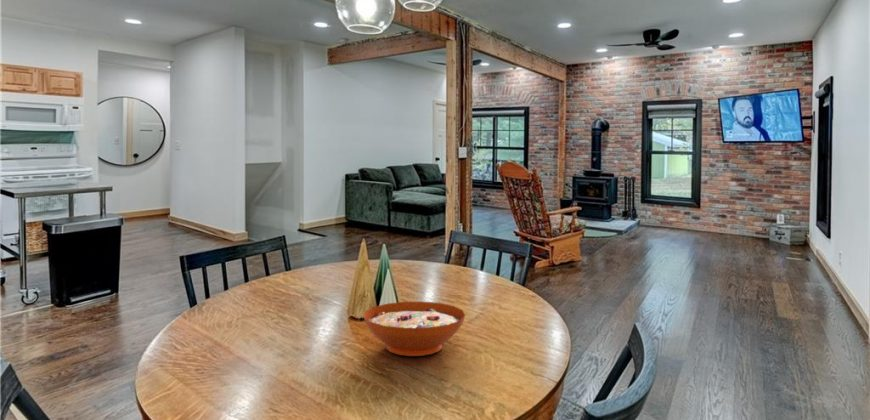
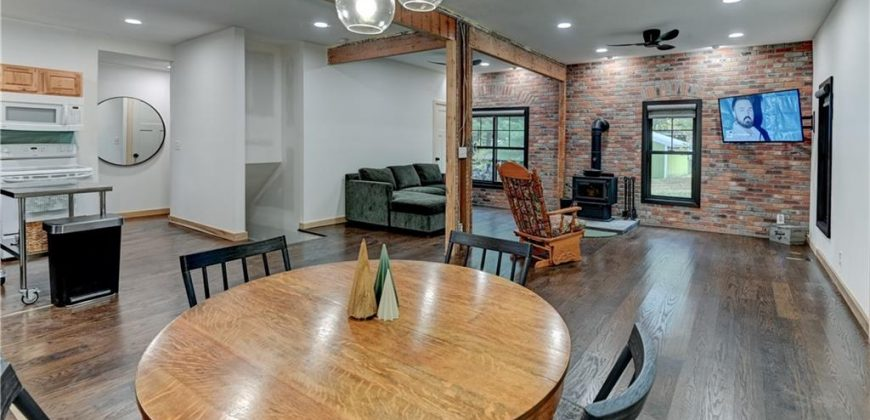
- decorative bowl (414, 329)
